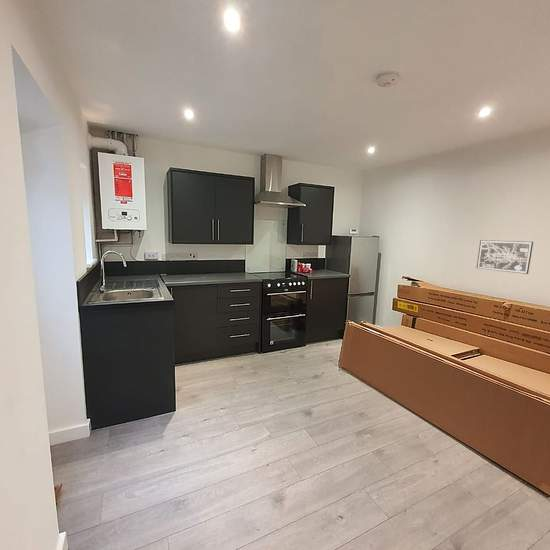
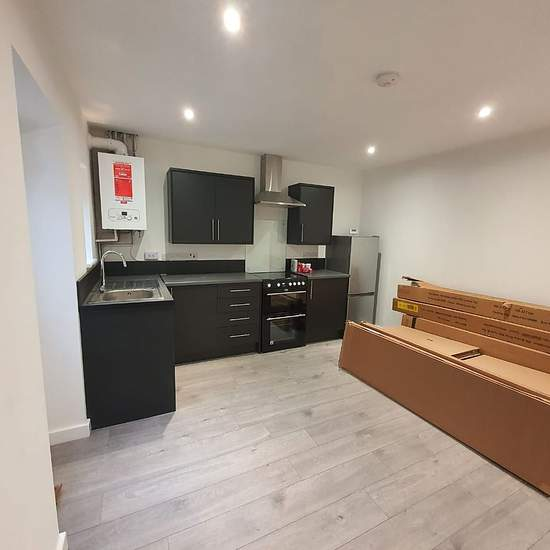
- wall art (502, 255)
